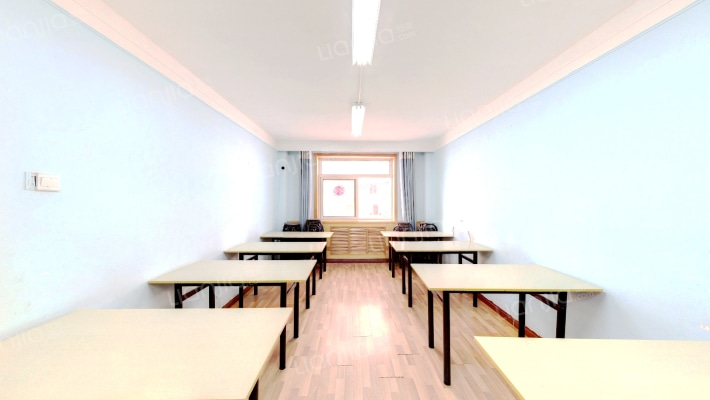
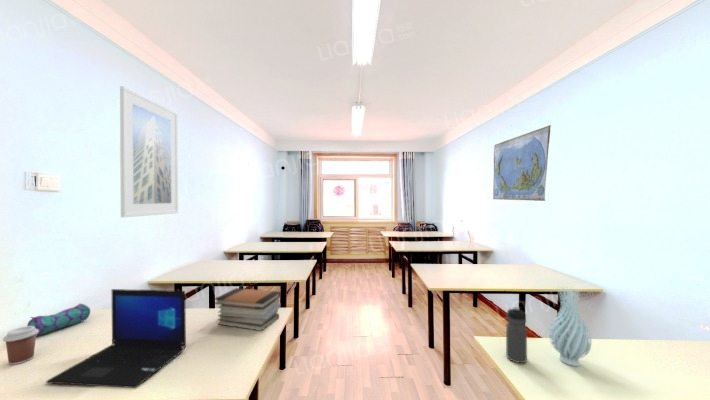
+ laptop (123, 332)
+ vase (569, 325)
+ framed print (153, 158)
+ coffee cup (21, 344)
+ world map (516, 168)
+ water bottle (516, 333)
+ book stack (249, 308)
+ pencil case (60, 318)
